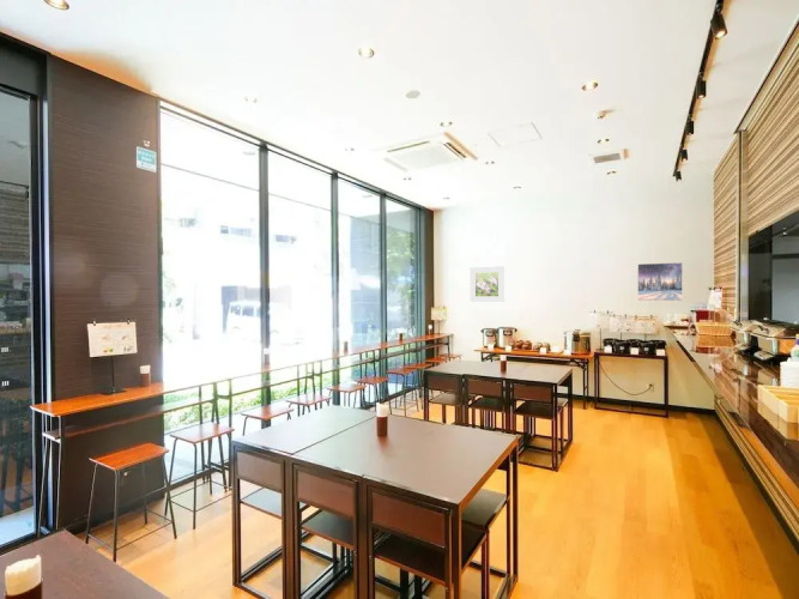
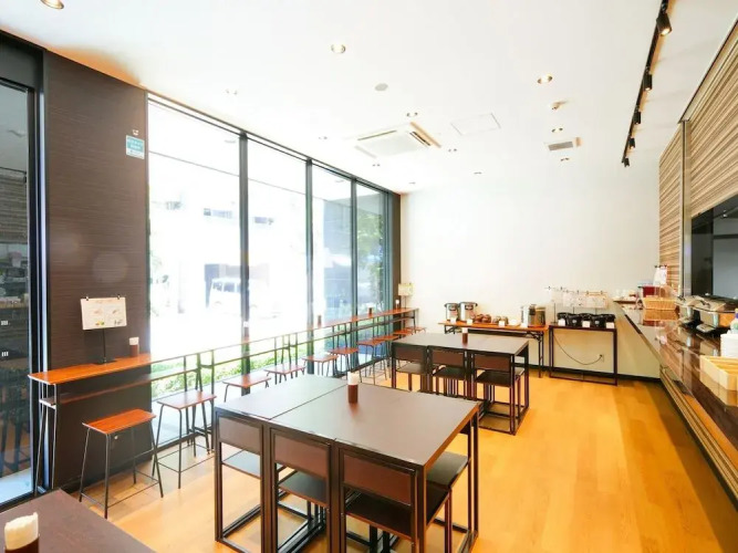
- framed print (486, 284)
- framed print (659, 282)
